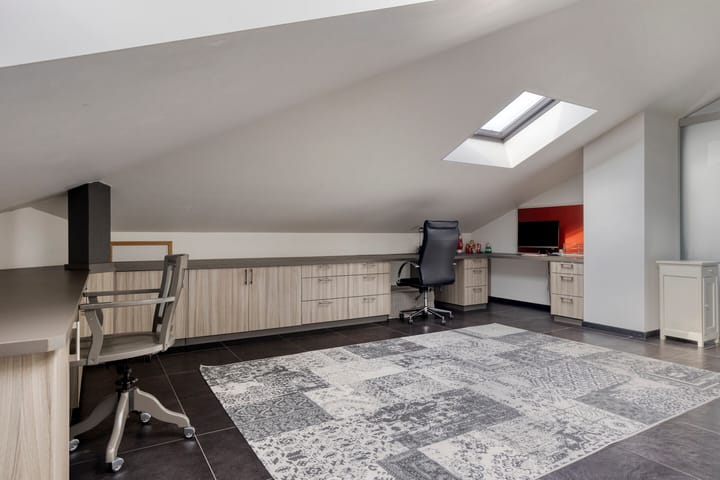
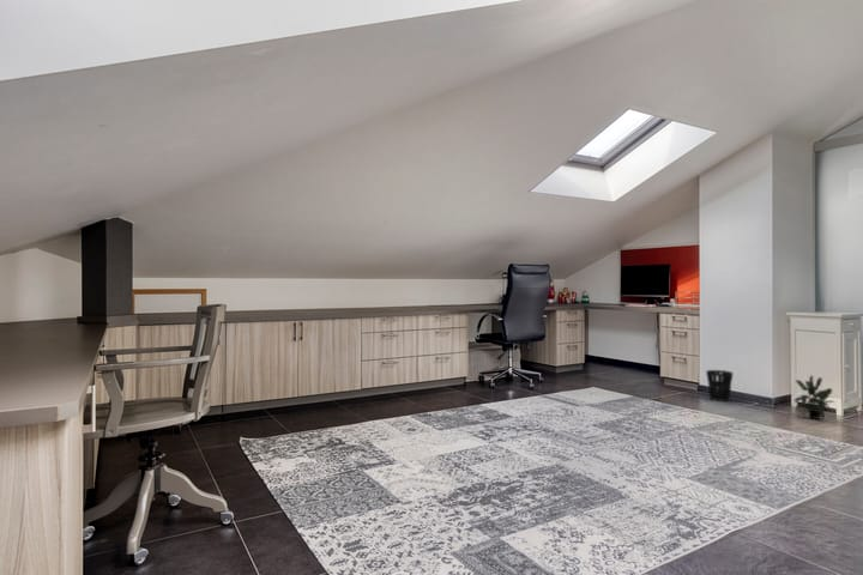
+ potted plant (813, 398)
+ wastebasket (719, 385)
